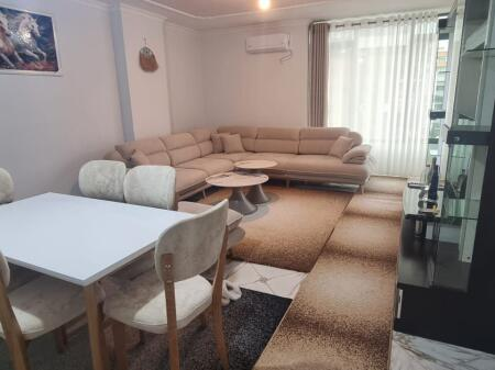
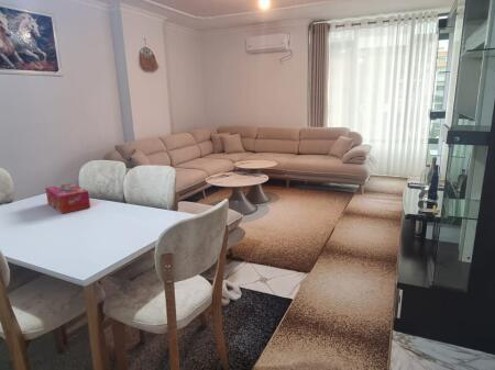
+ tissue box (67, 197)
